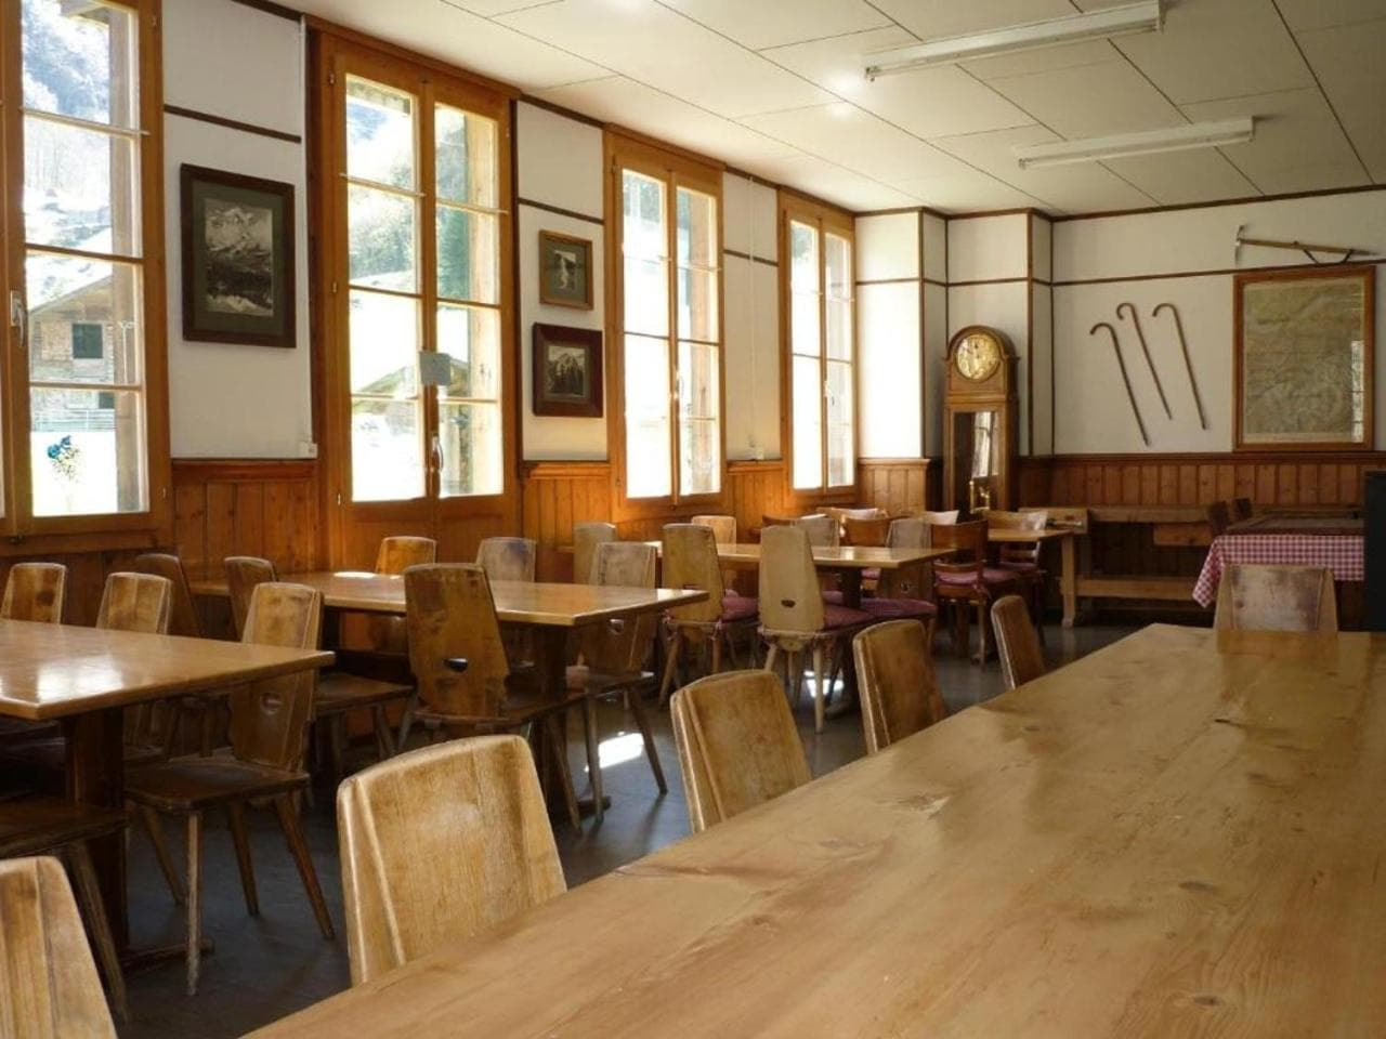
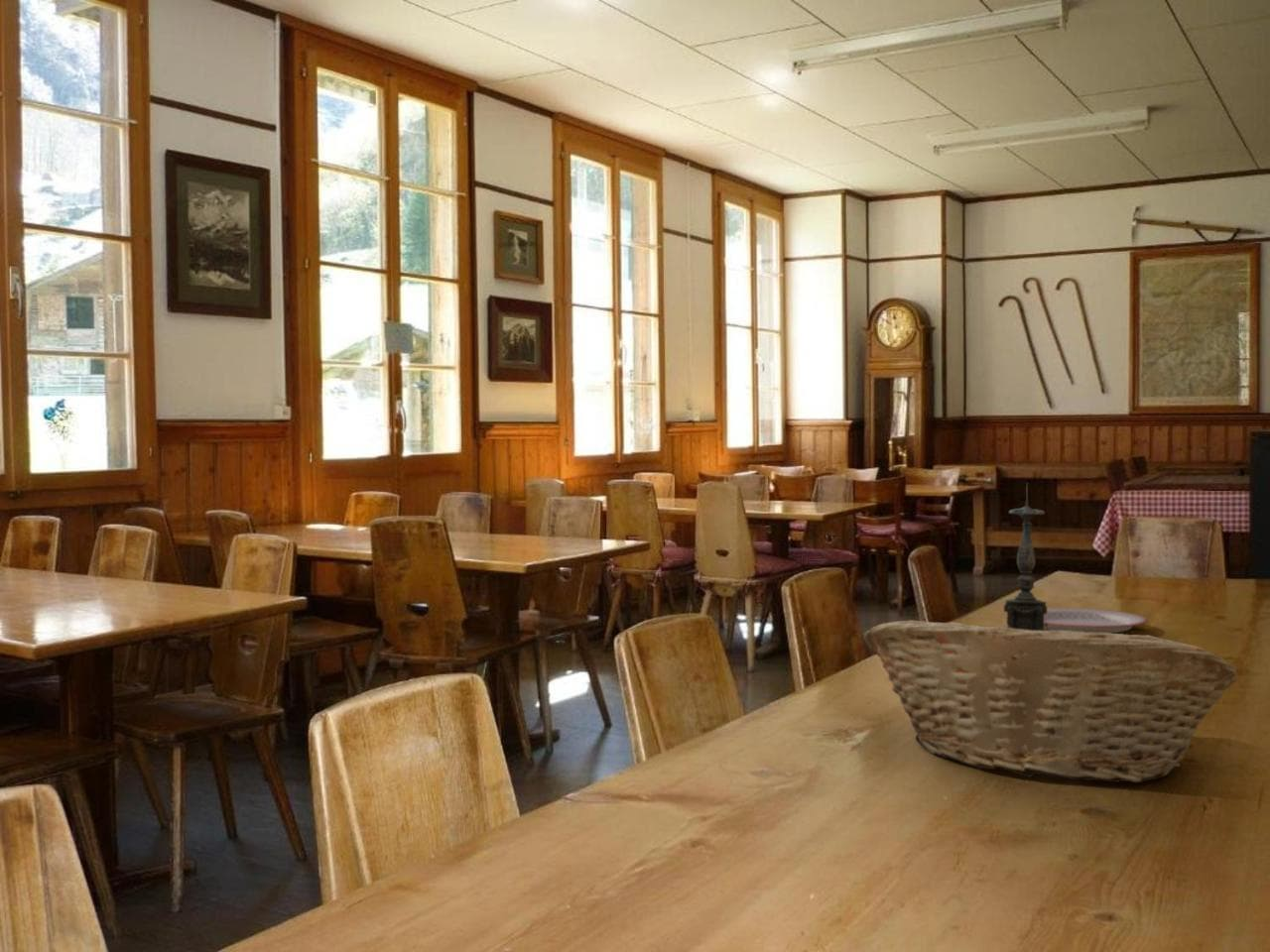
+ candle holder (1024, 576)
+ fruit basket (1040, 683)
+ plate (1080, 621)
